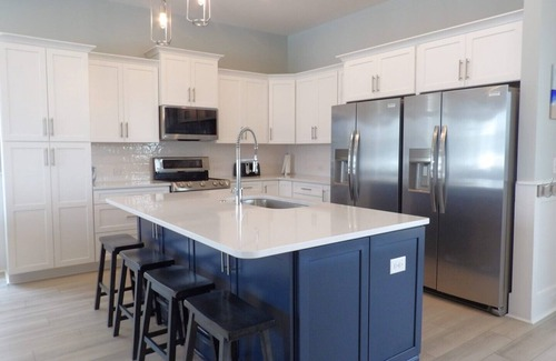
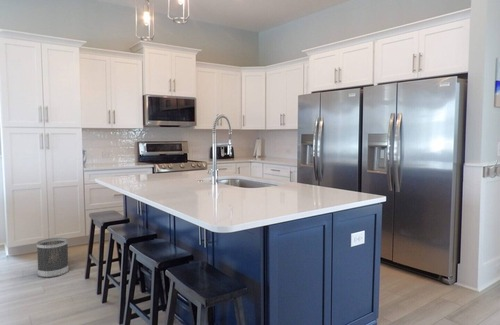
+ wastebasket (53, 256)
